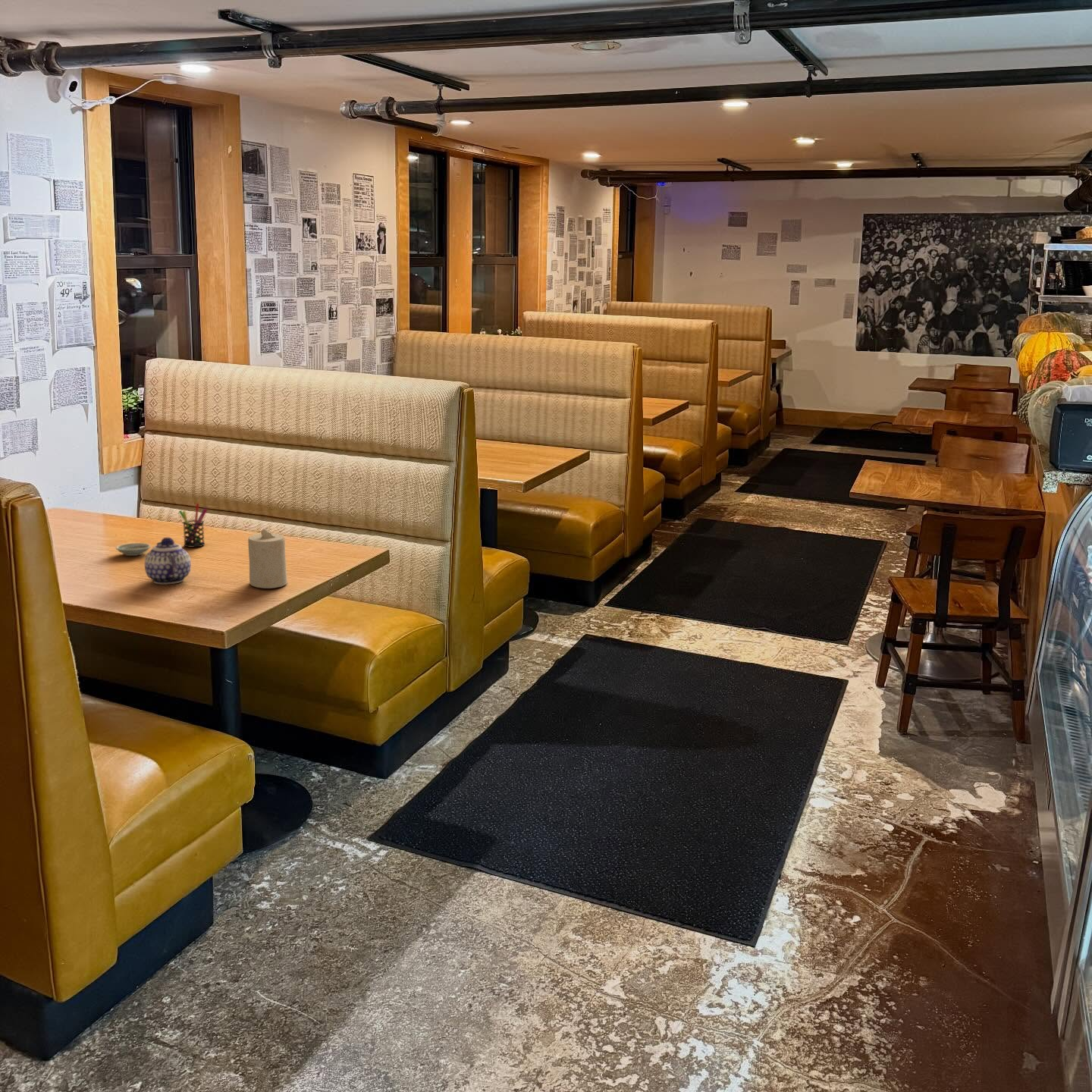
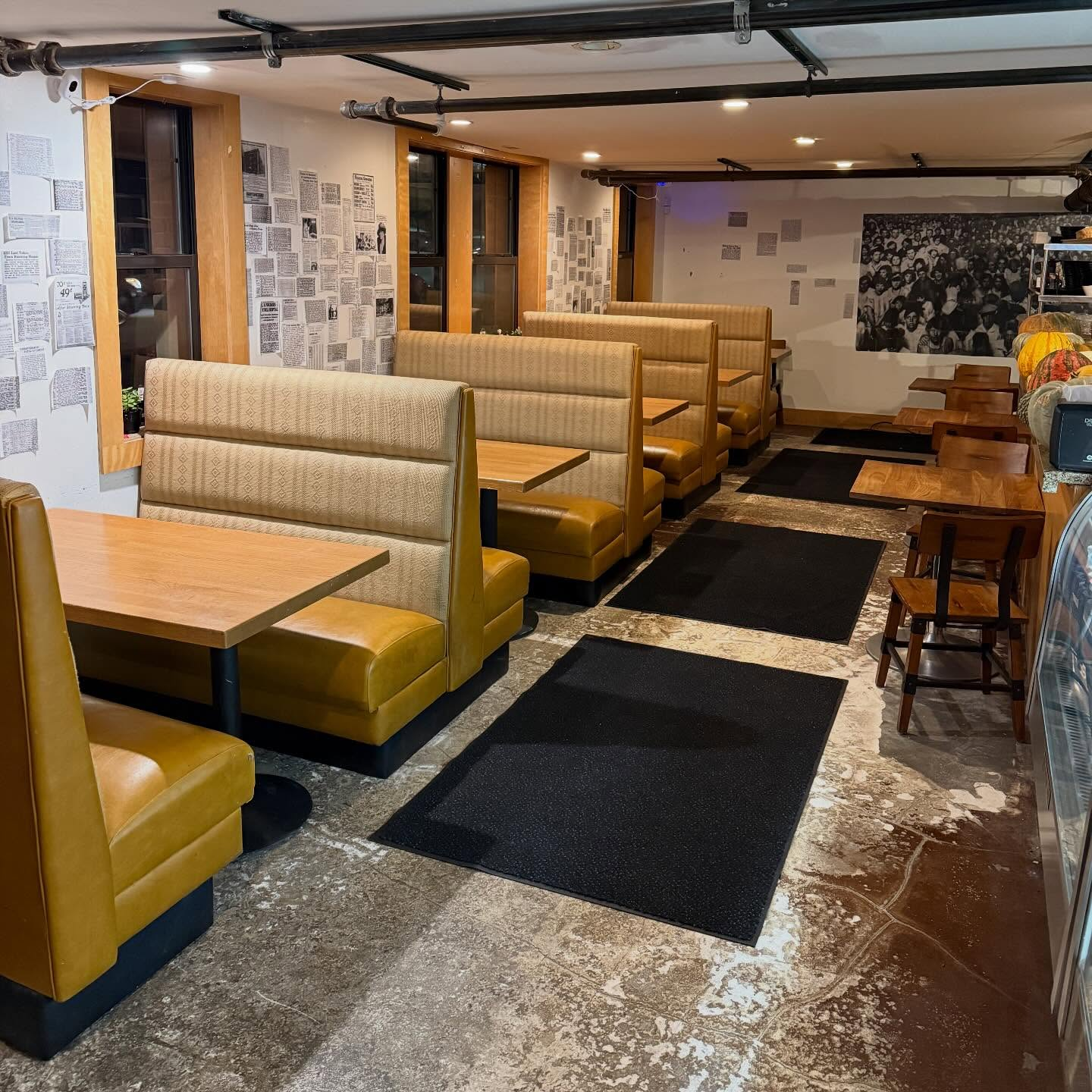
- saucer (133, 550)
- teapot (167, 559)
- candle (268, 556)
- pen holder (192, 525)
